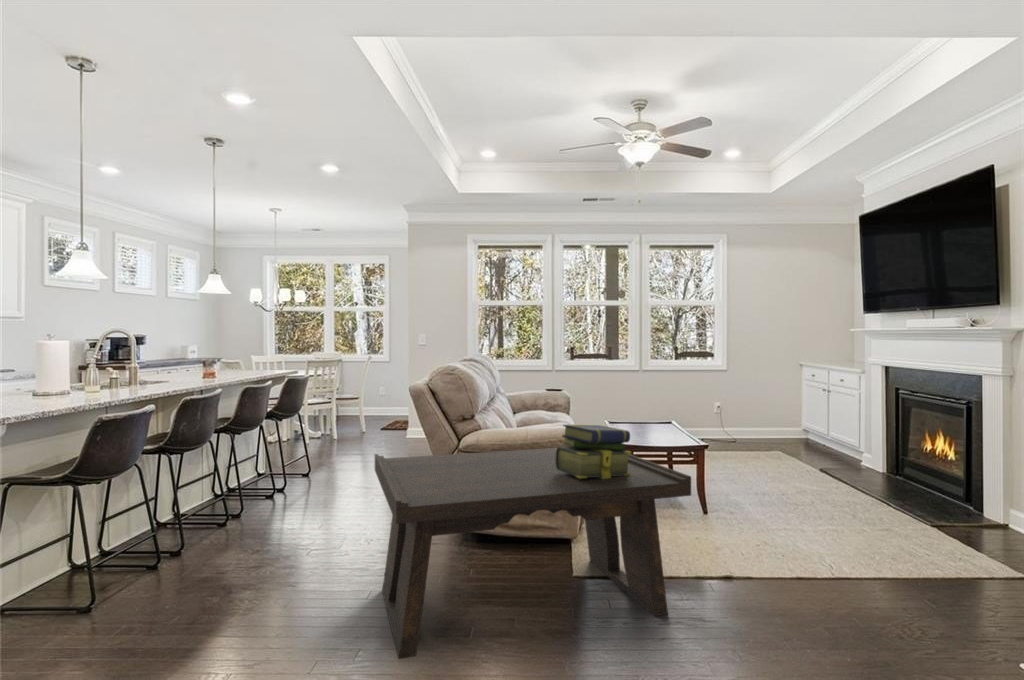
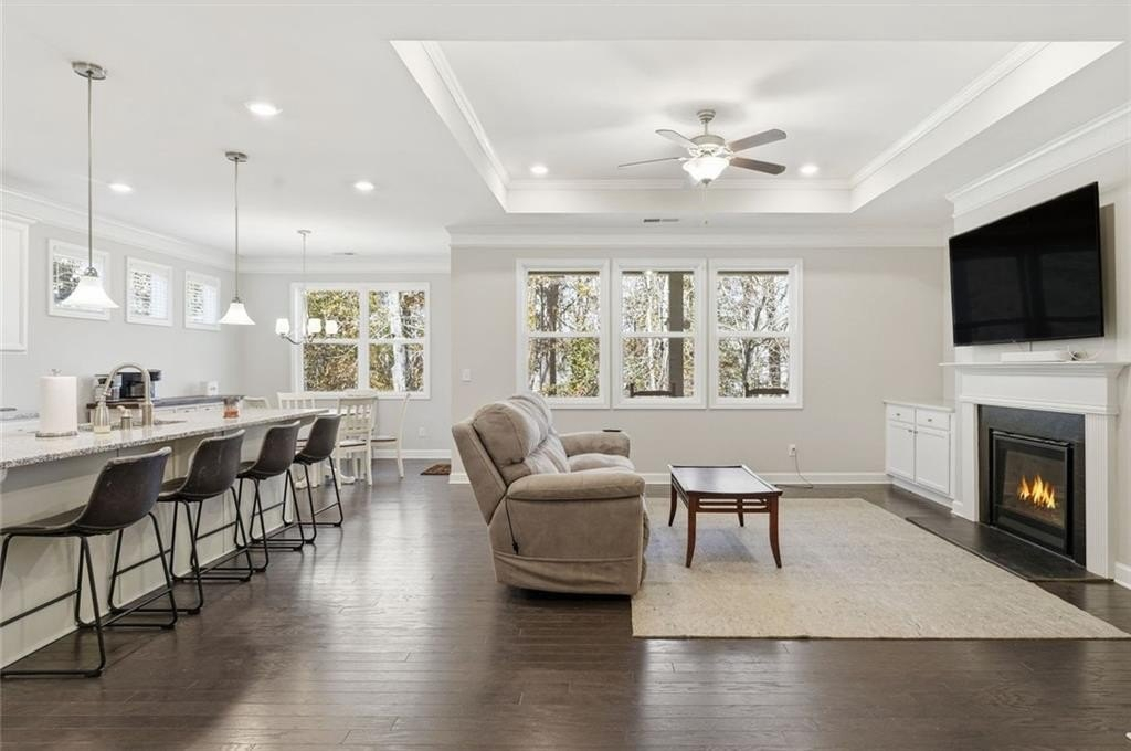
- coffee table (508, 522)
- stack of books (593, 448)
